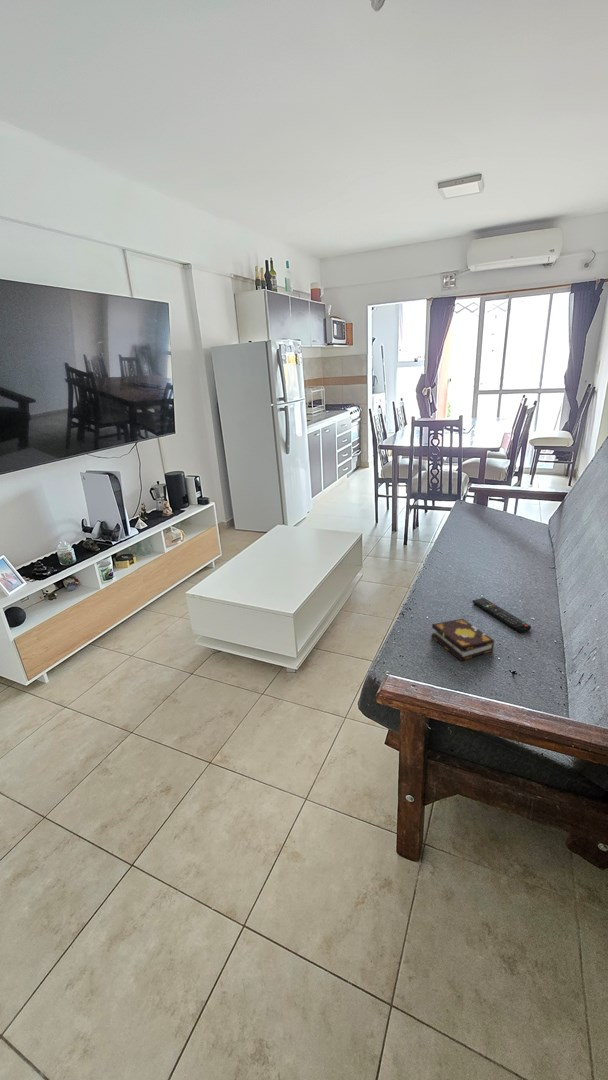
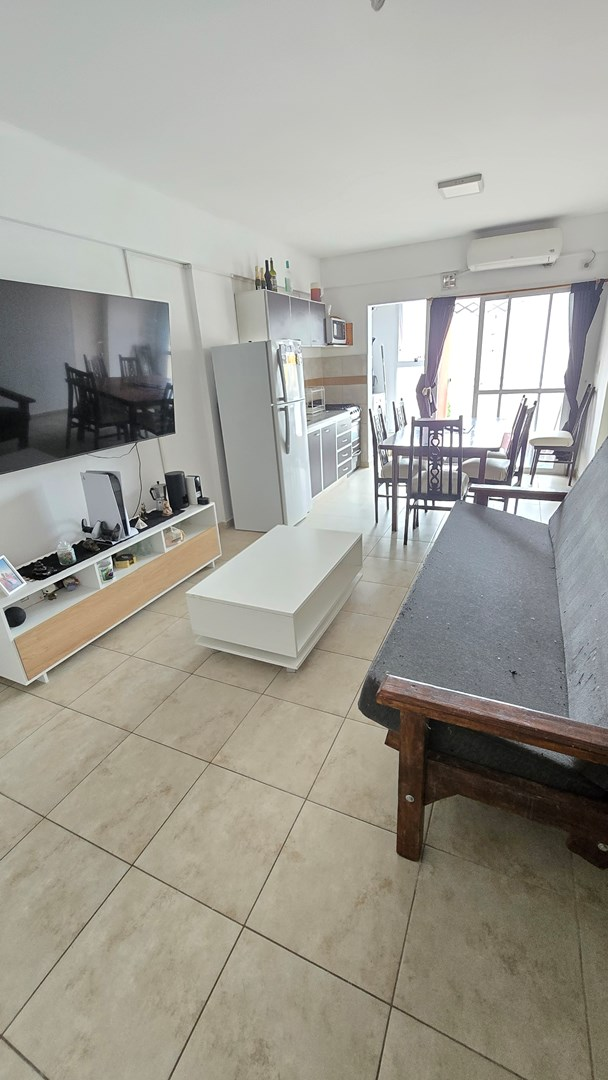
- remote control (500, 614)
- book (461, 637)
